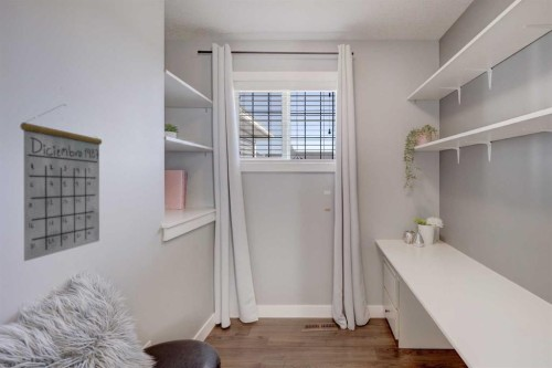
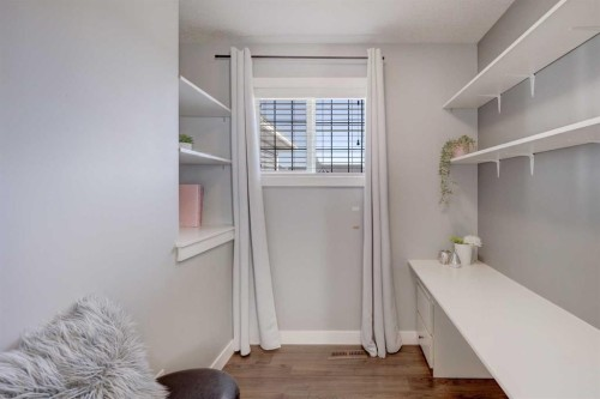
- calendar (66, 176)
